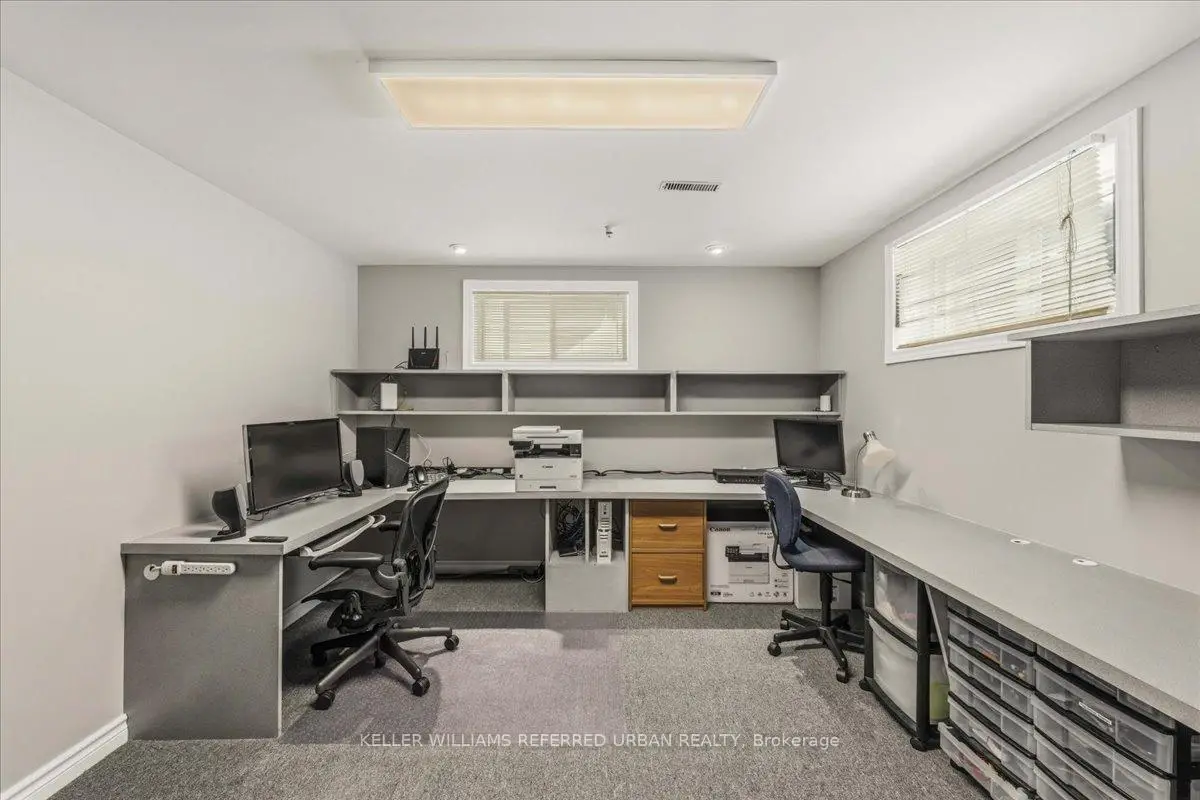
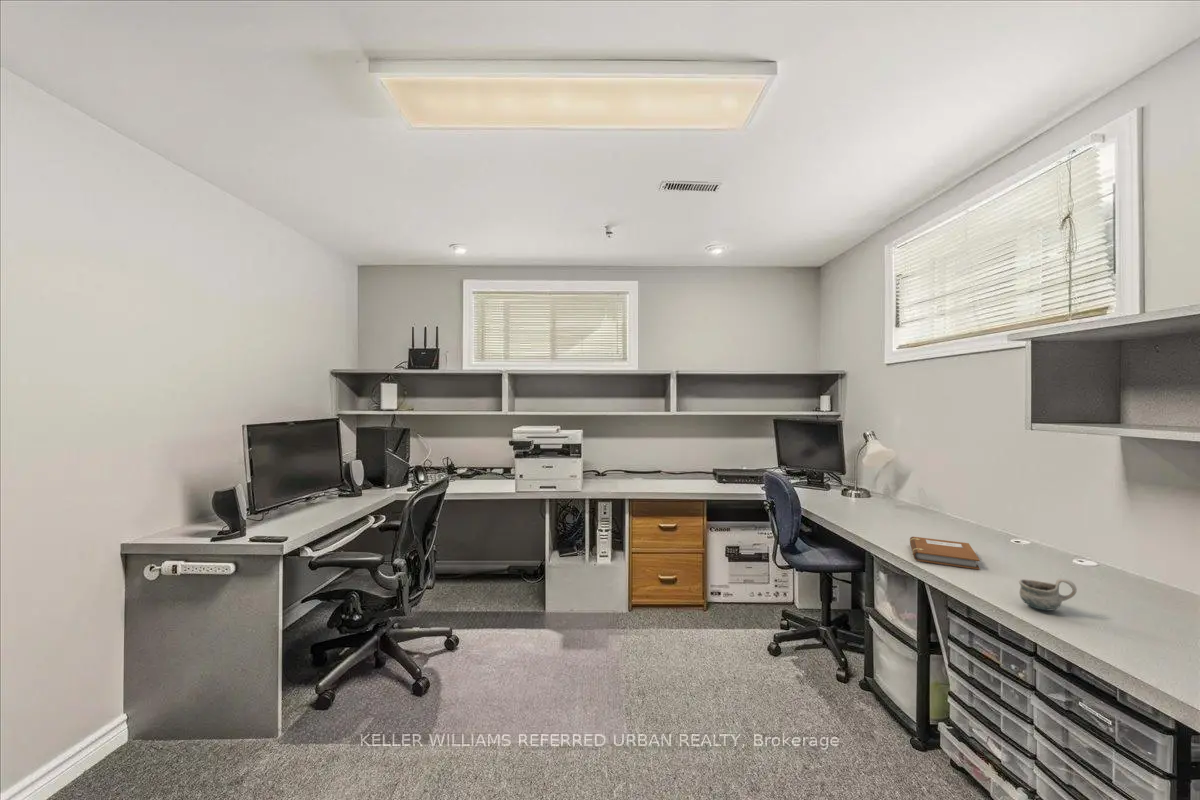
+ mug (1046, 592)
+ notebook (941, 551)
